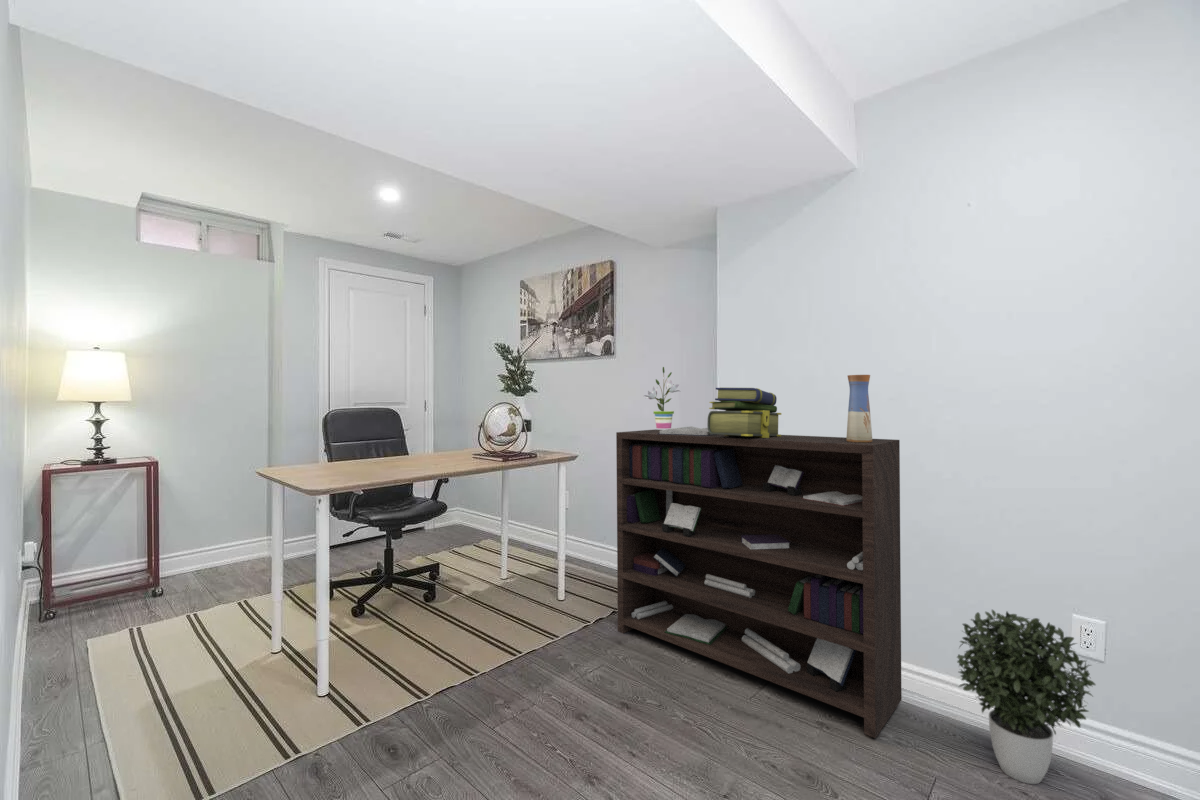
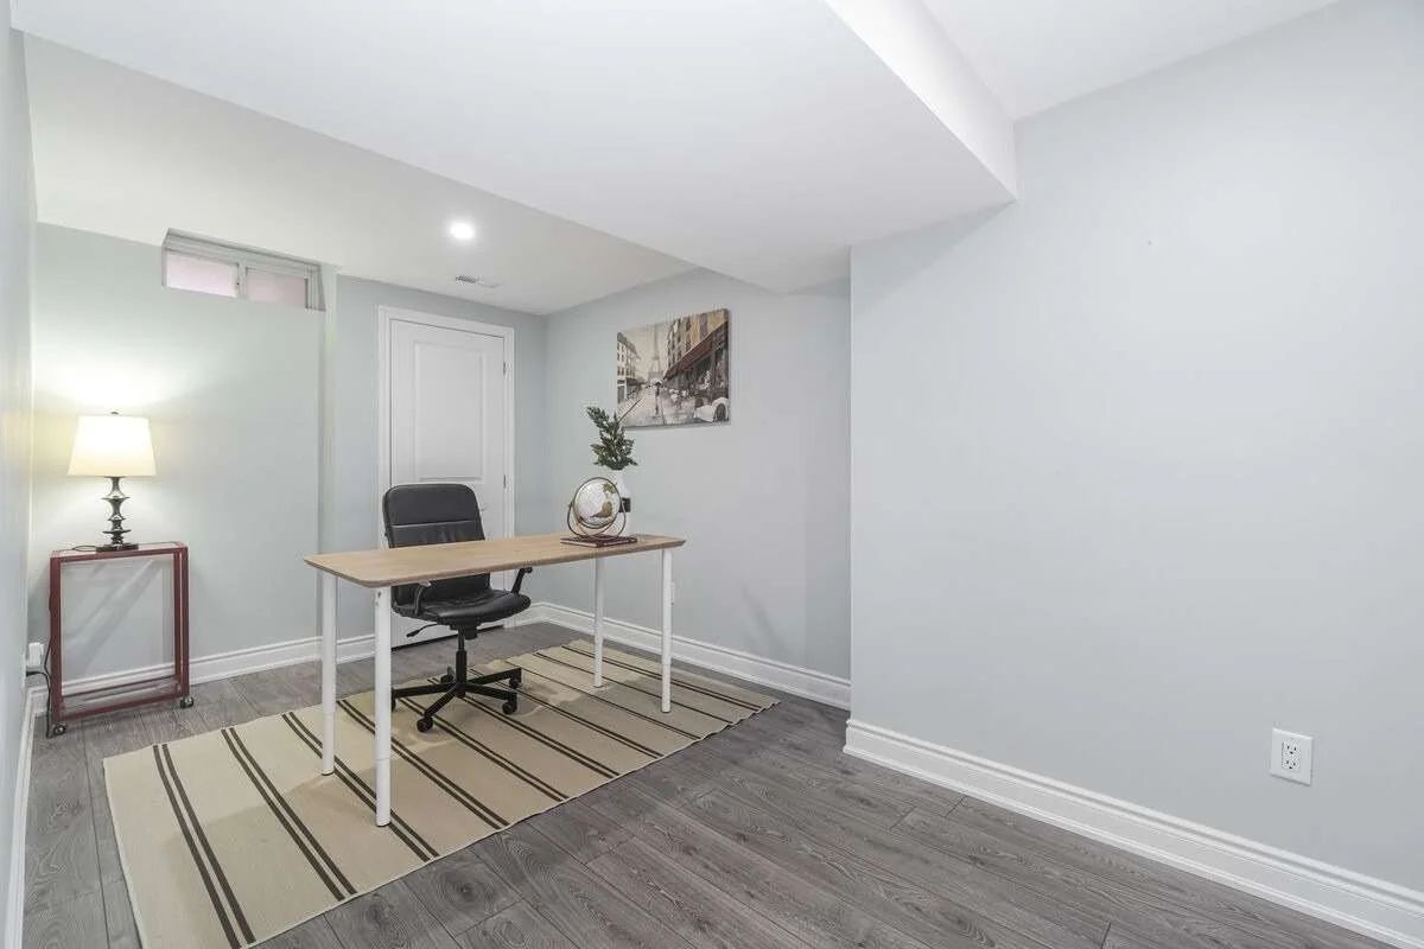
- bookshelf (740, 545)
- potted plant (661, 398)
- potted plant (1021, 694)
- stack of books (744, 407)
- vase (858, 402)
